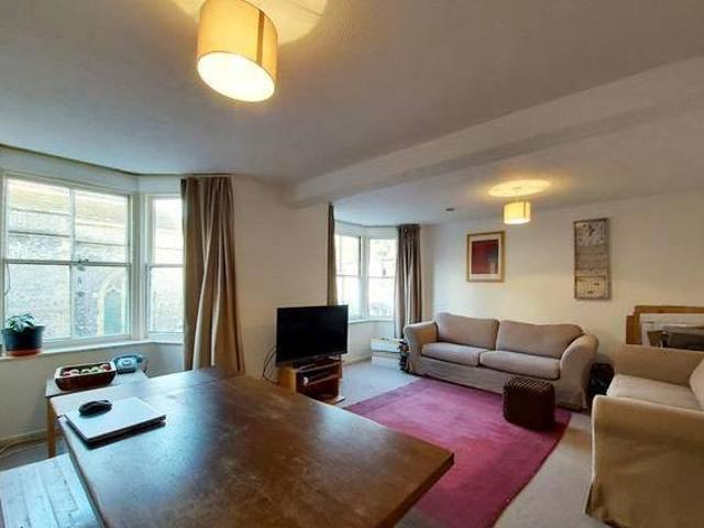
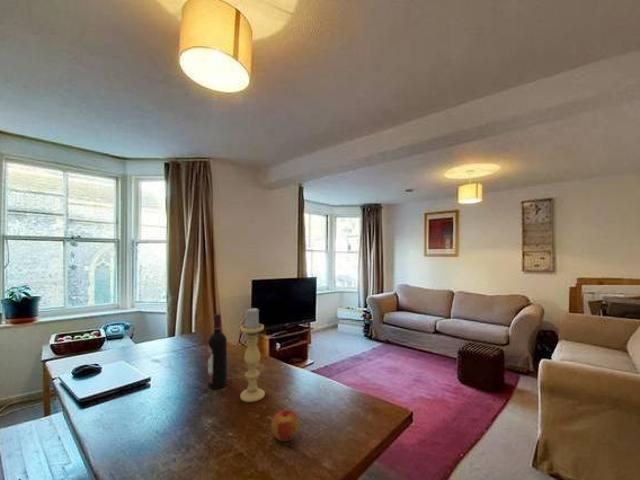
+ wine bottle (217, 349)
+ apple (285, 424)
+ candle holder (252, 351)
